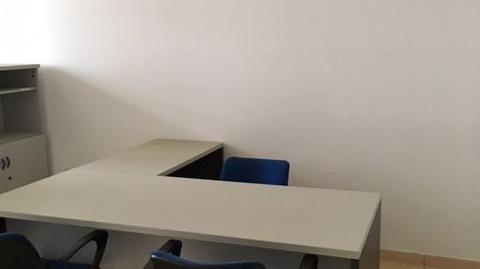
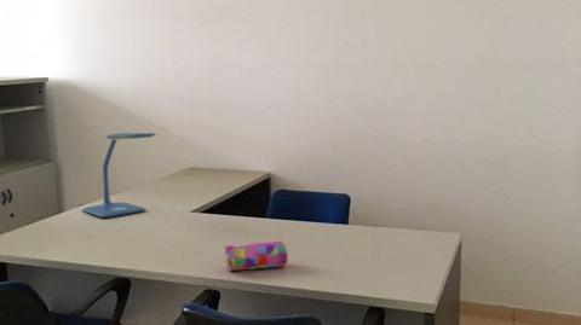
+ desk lamp (107, 173)
+ pencil case (255, 255)
